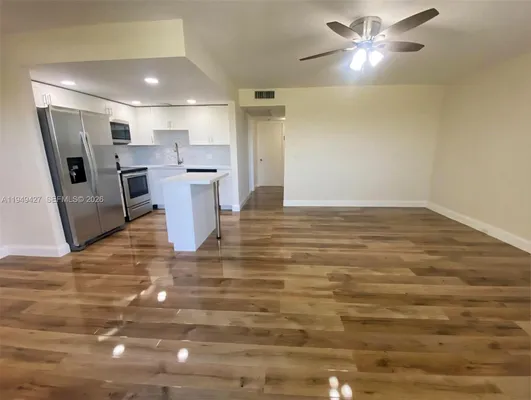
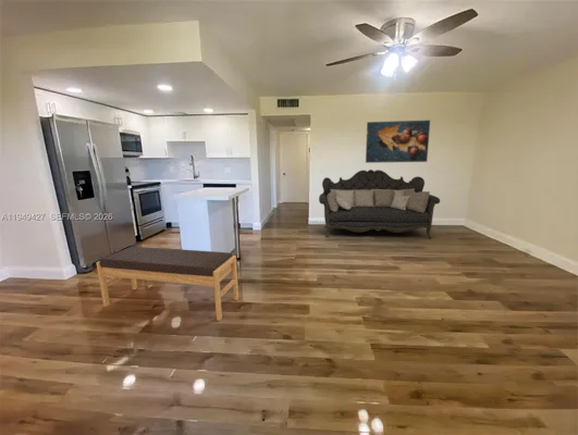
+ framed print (396, 141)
+ bench (170, 278)
+ sofa (373, 201)
